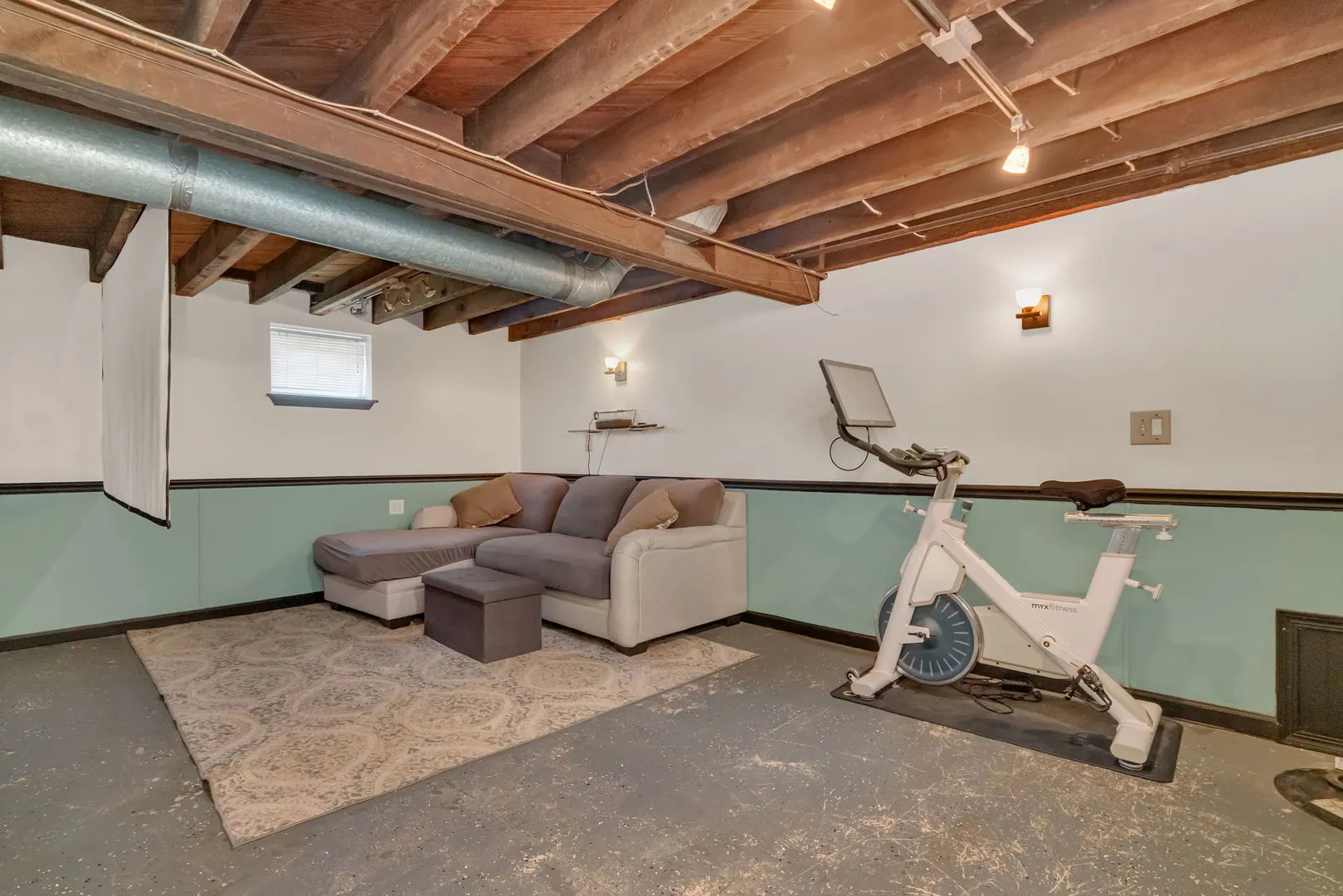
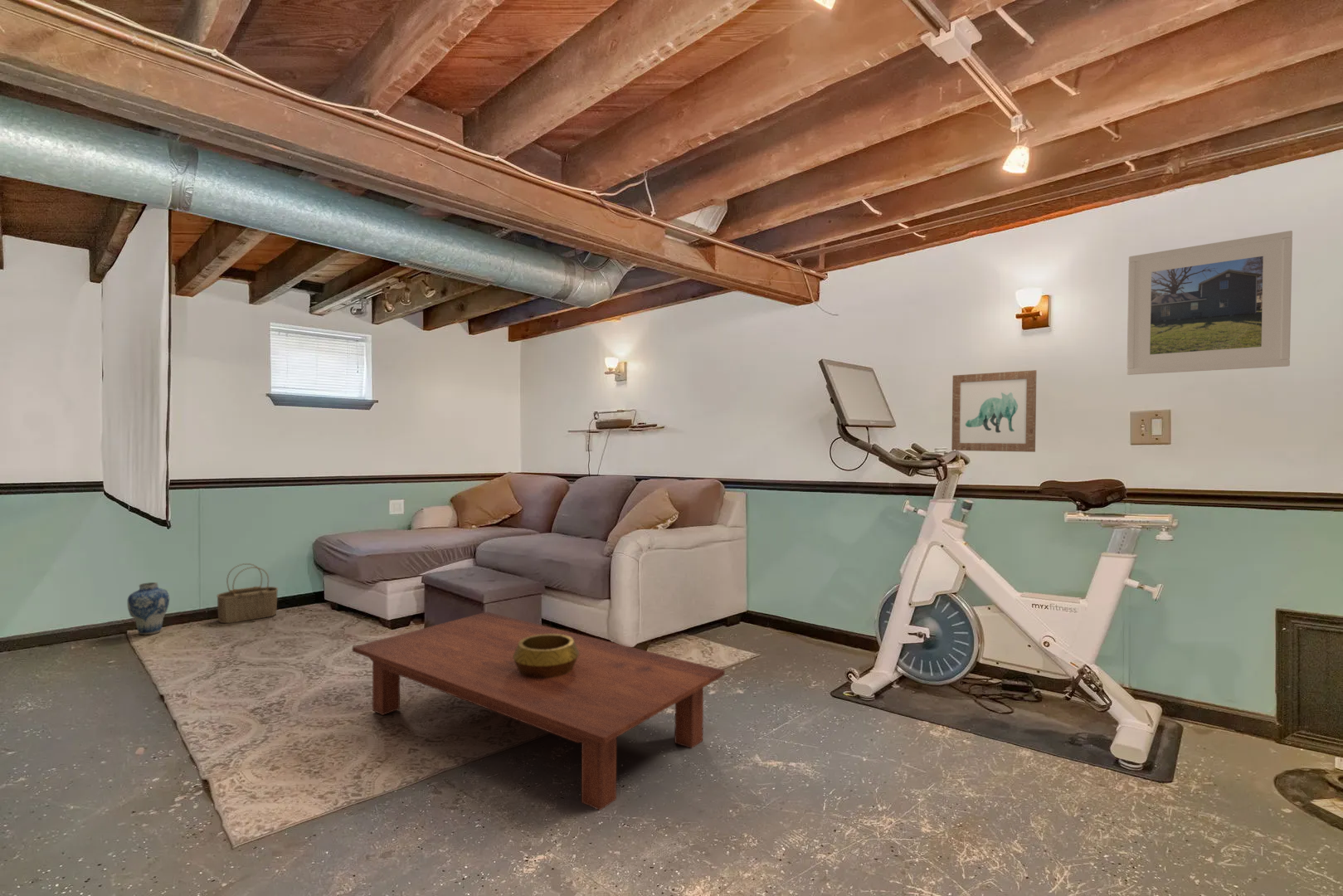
+ coffee table (529, 691)
+ decorative bowl (546, 655)
+ vase (148, 608)
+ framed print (1204, 308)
+ wicker basket (248, 591)
+ wall art (992, 411)
